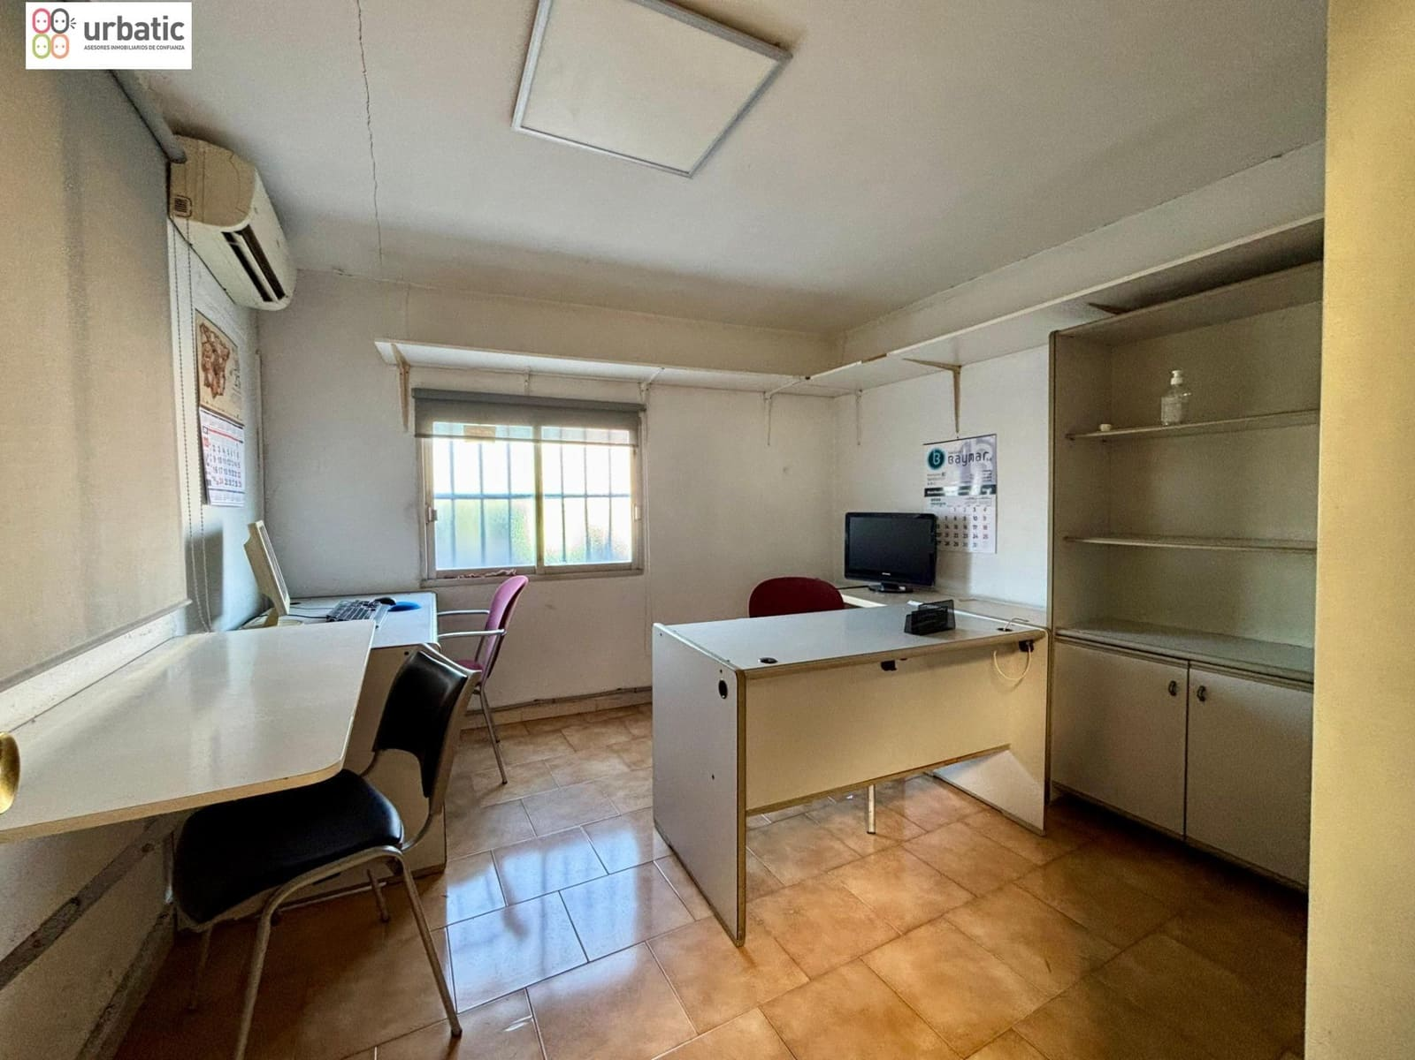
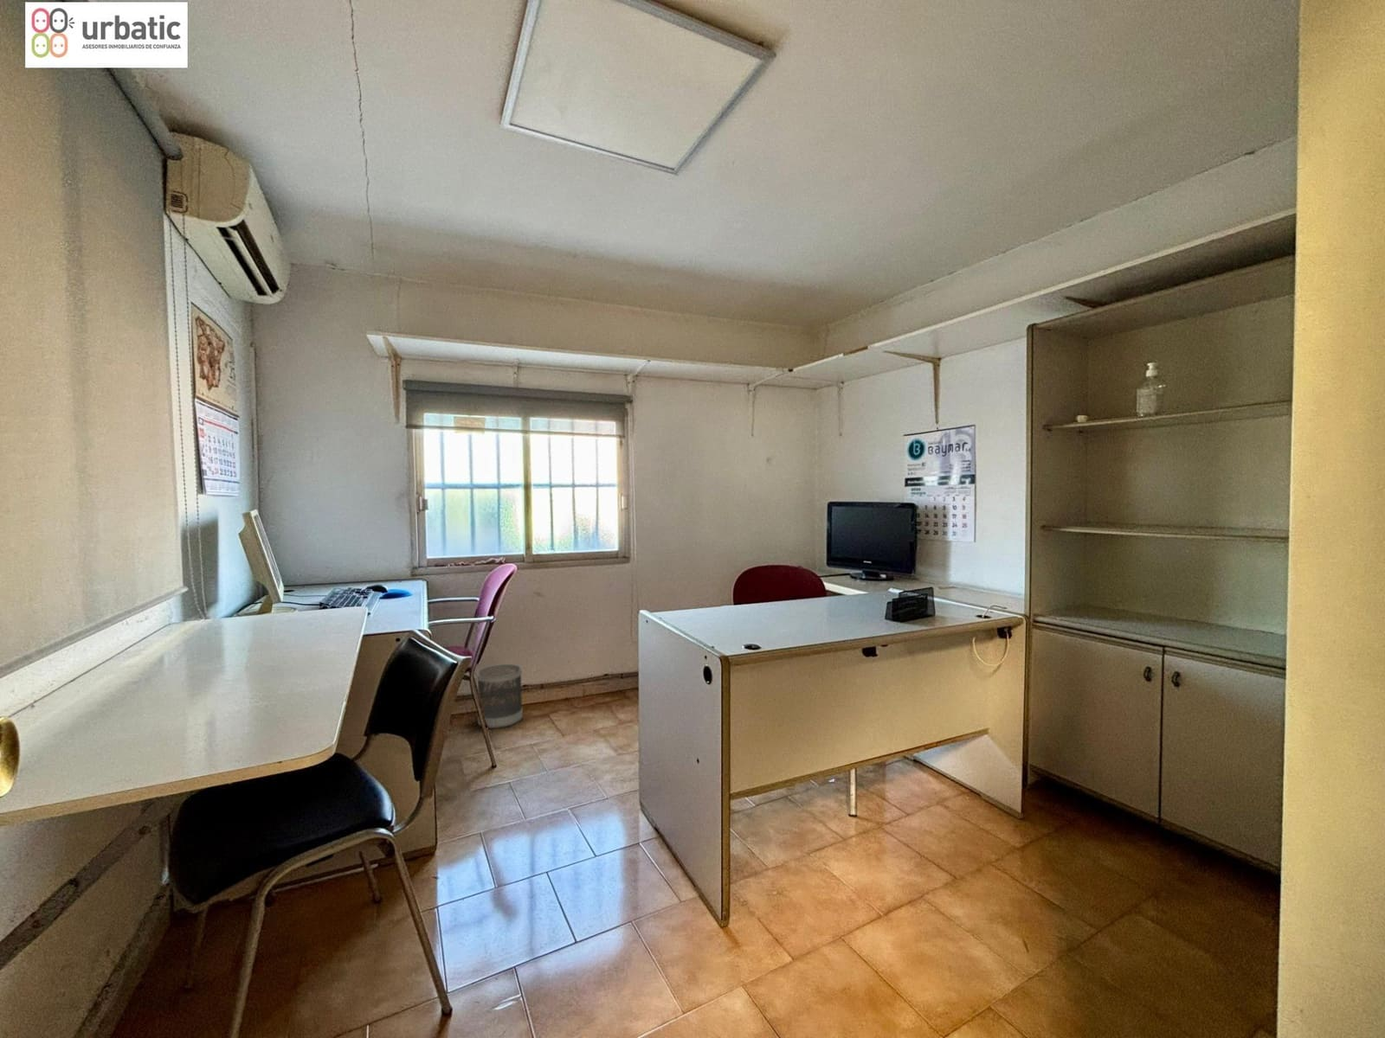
+ wastebasket (499, 695)
